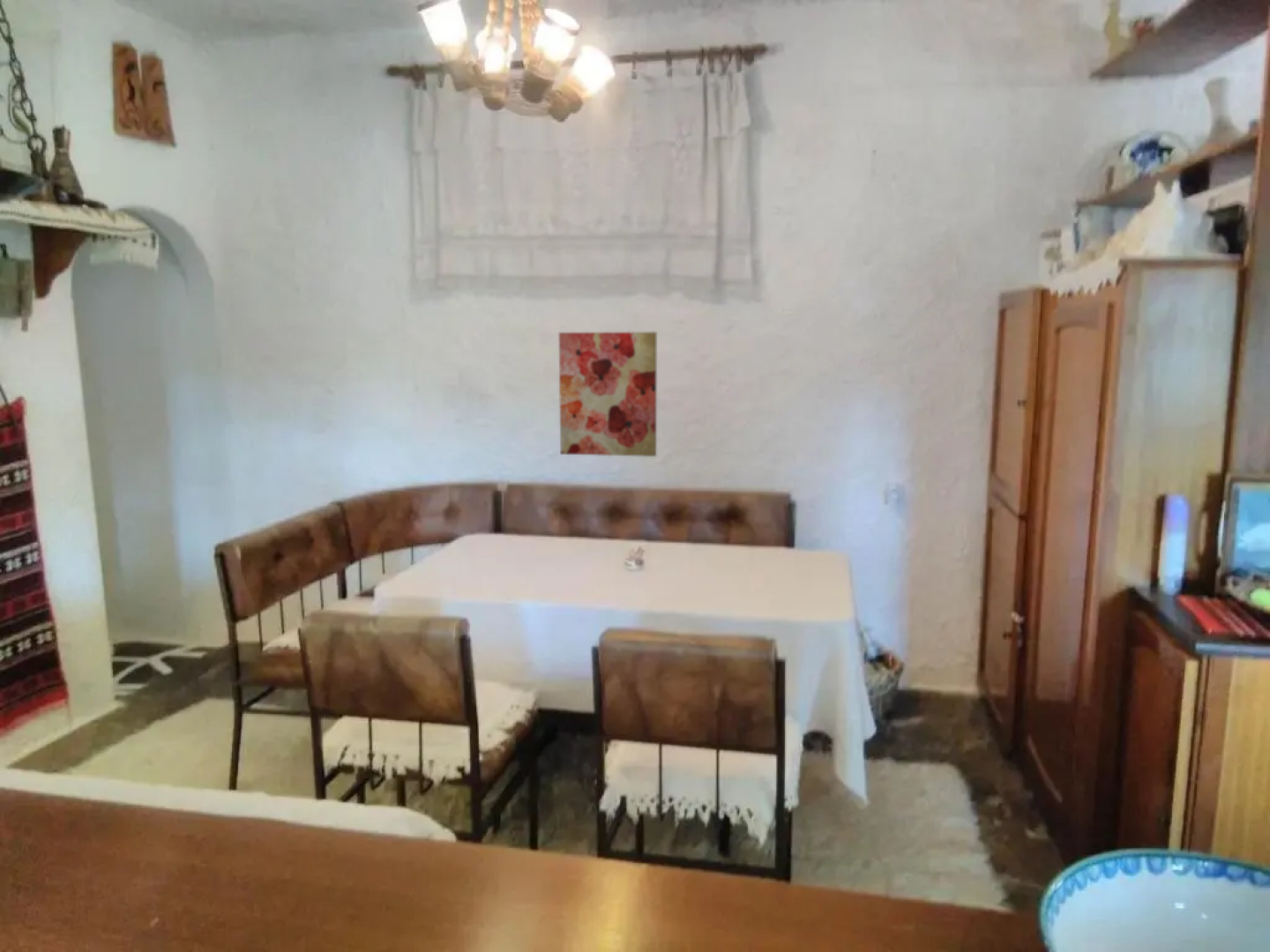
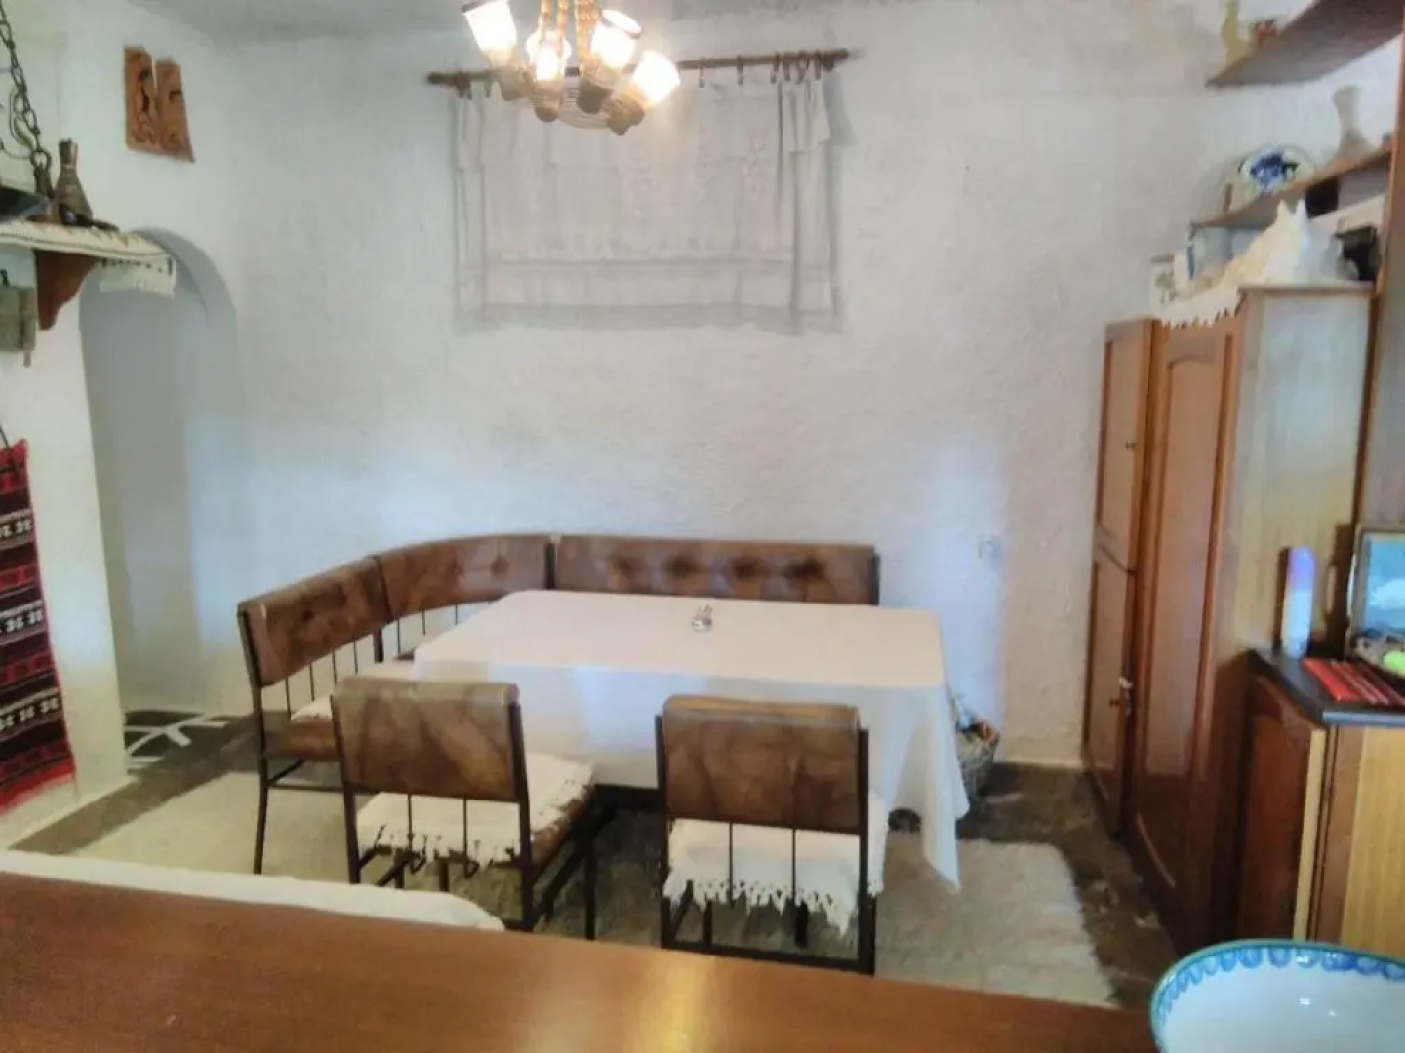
- wall art (608, 394)
